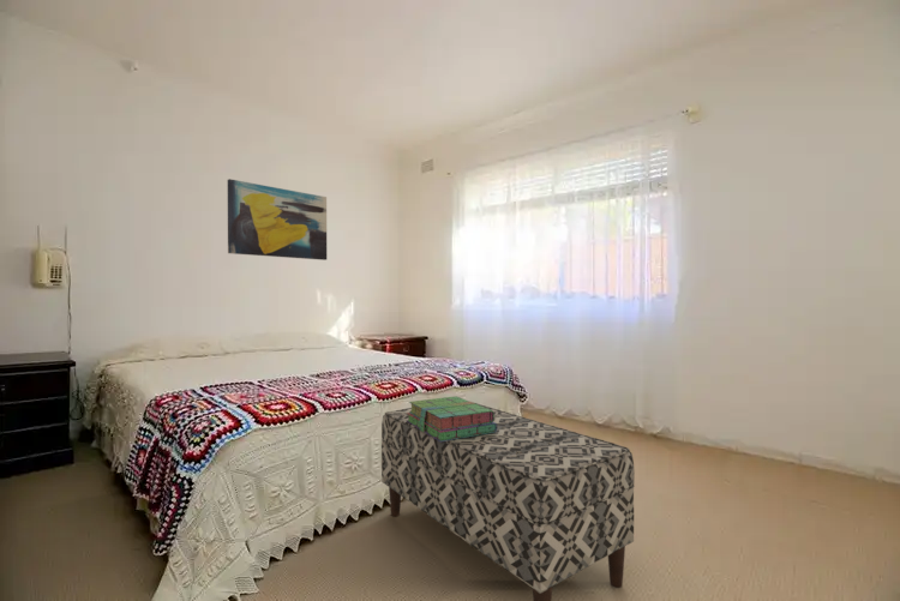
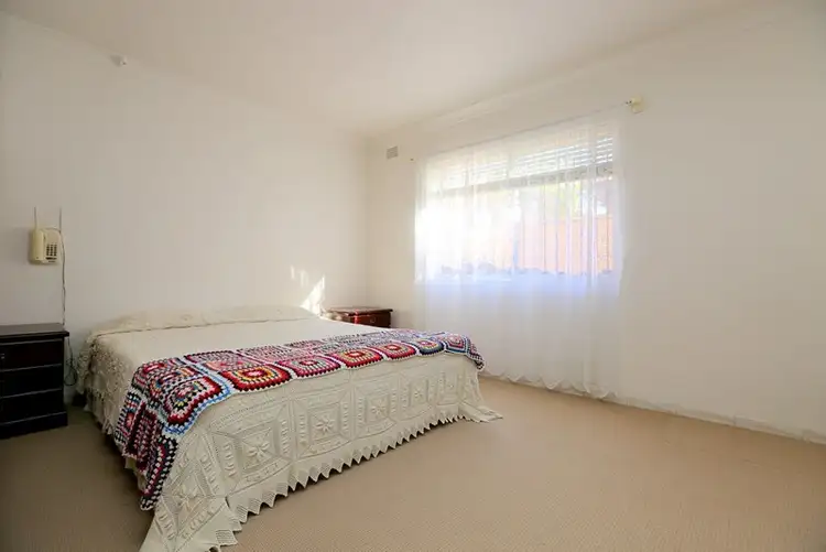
- bench (490, 486)
- wall art (281, 222)
- stack of books (449, 415)
